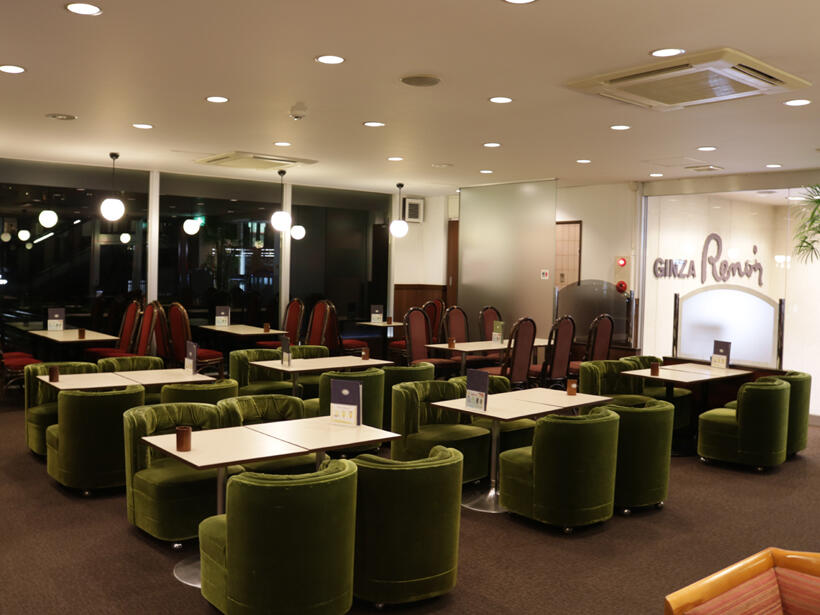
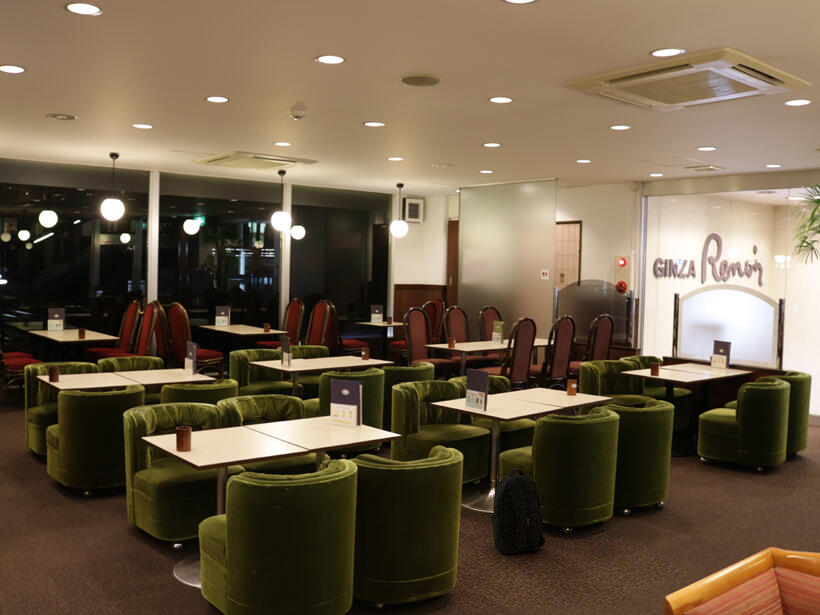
+ backpack (516, 508)
